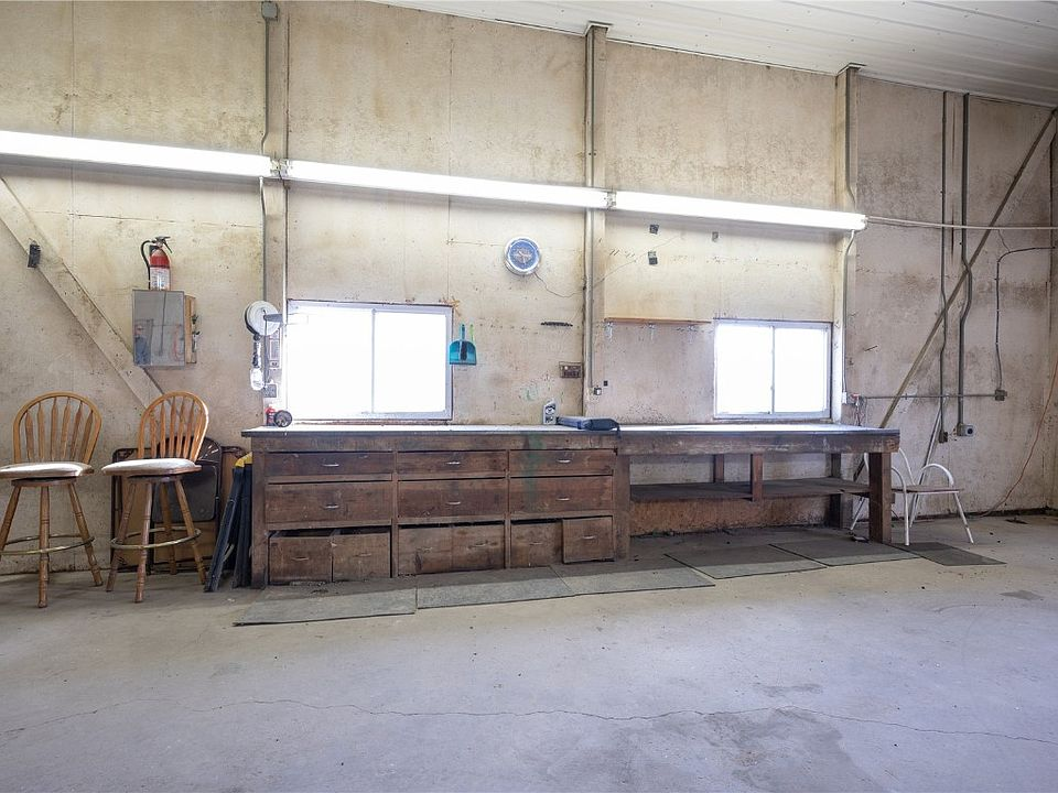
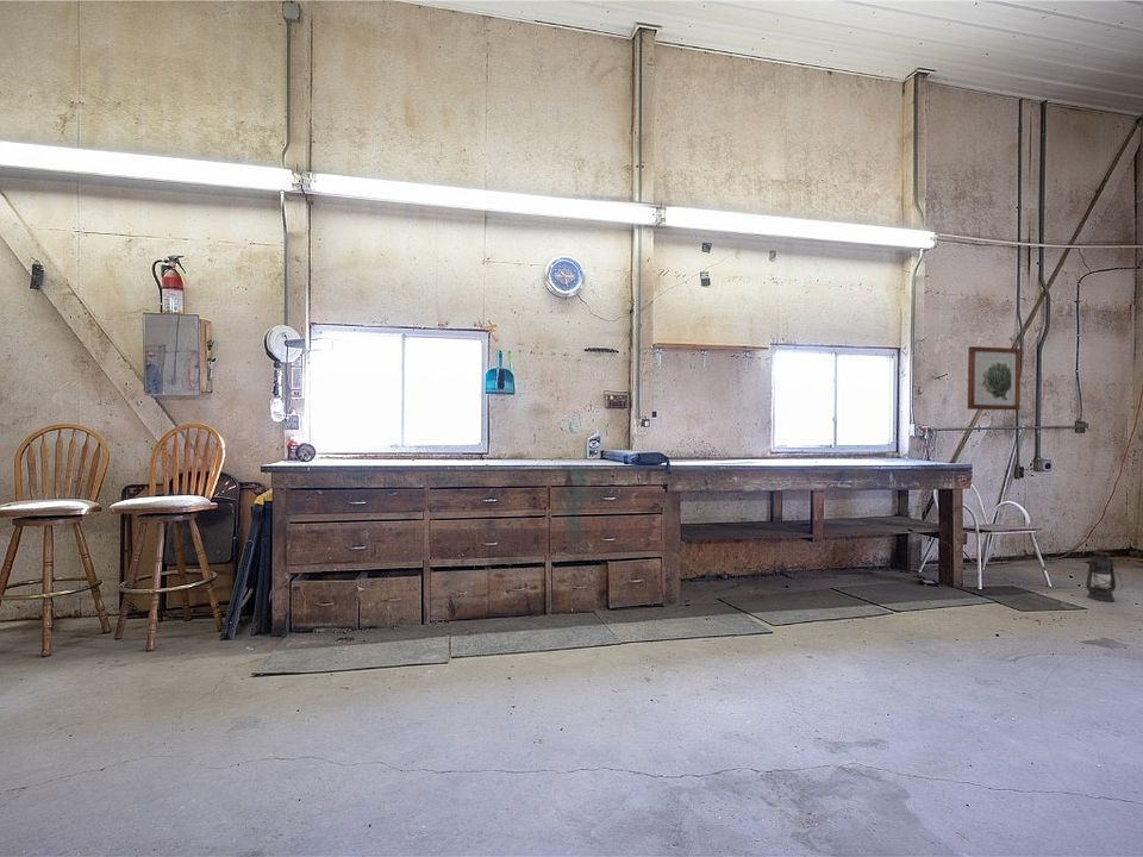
+ lantern (1101, 575)
+ wall art (994, 379)
